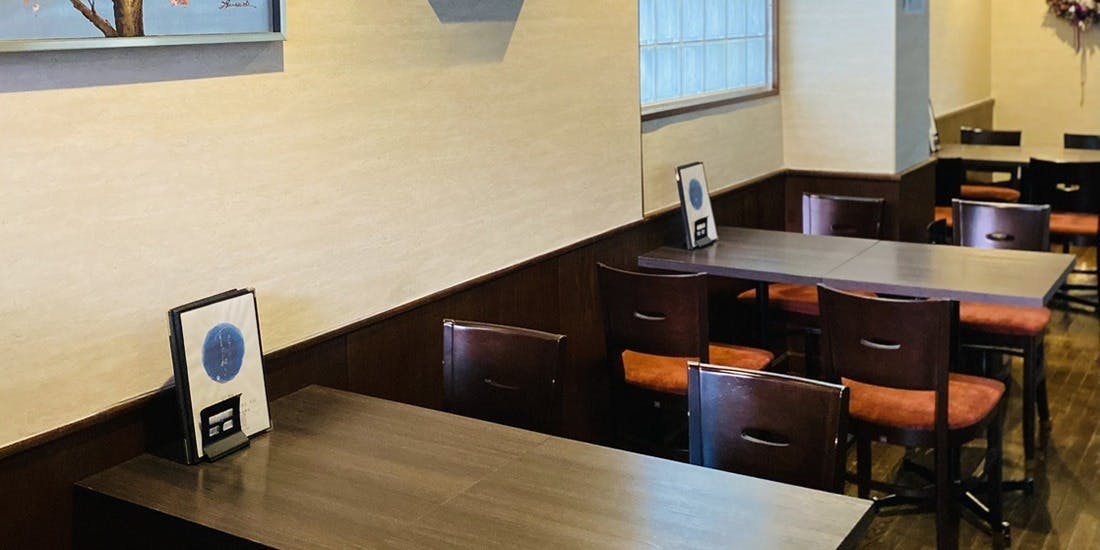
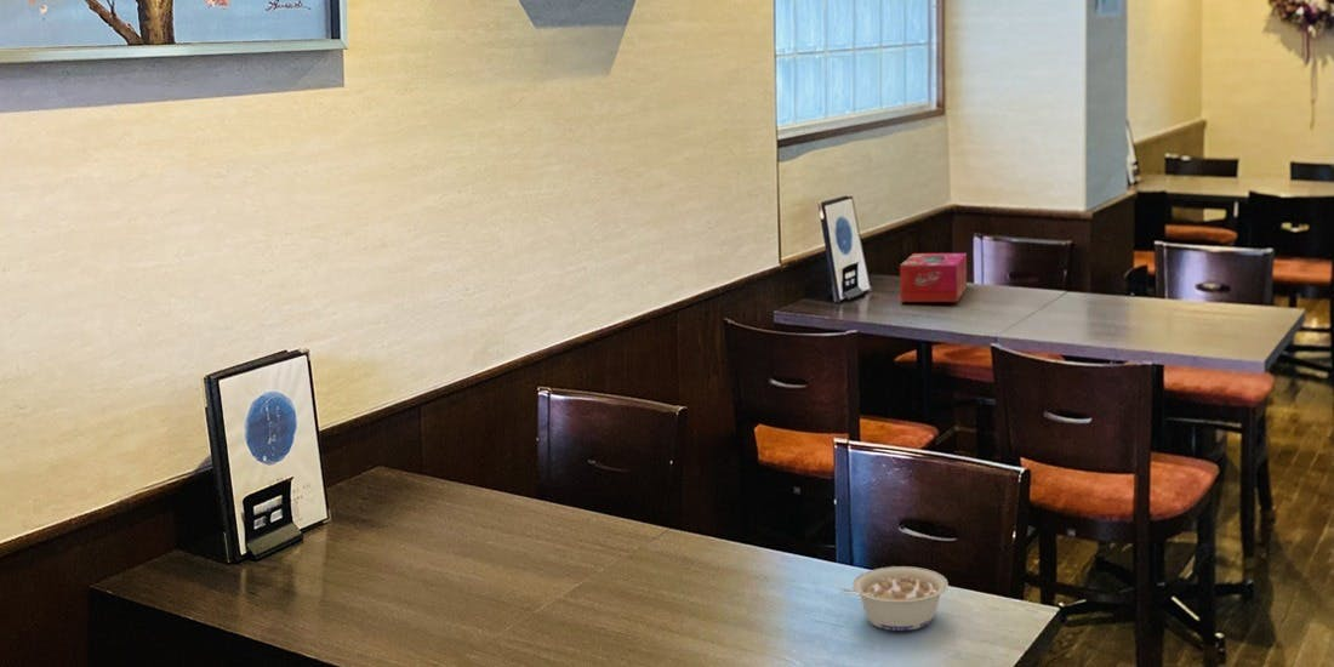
+ tissue box (934, 277)
+ legume (899, 598)
